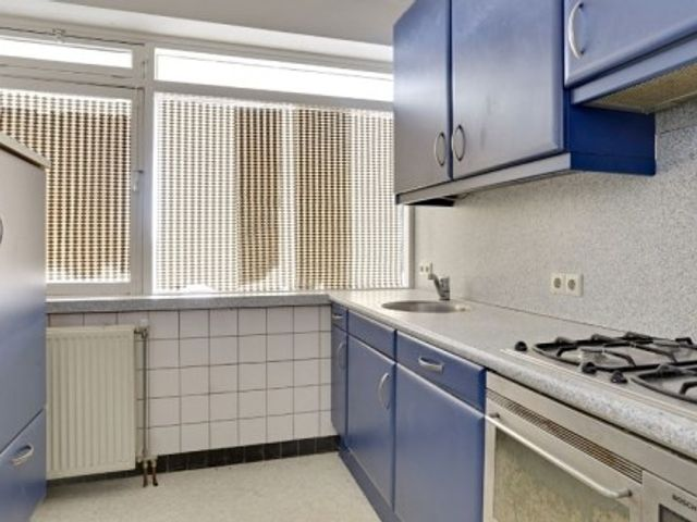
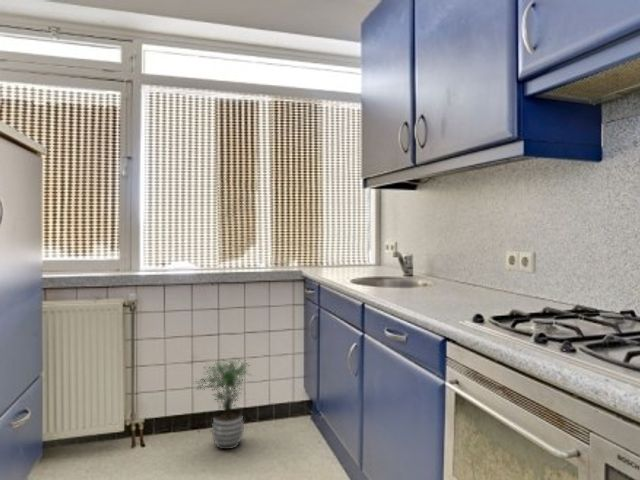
+ potted plant (225, 402)
